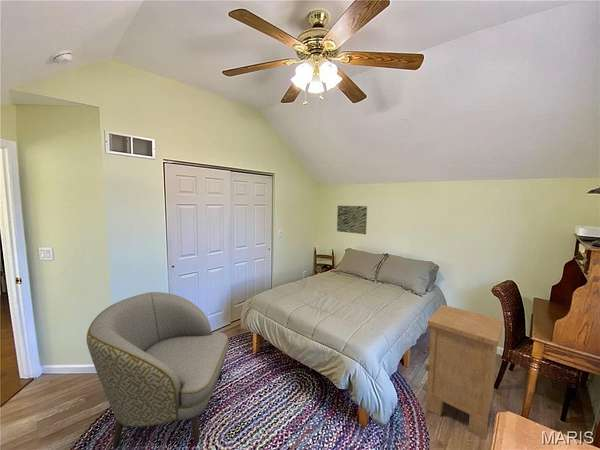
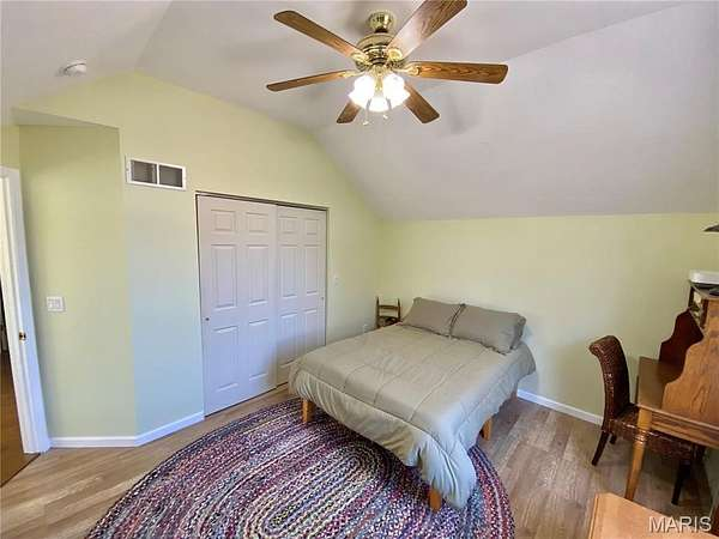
- wall art (351, 219)
- armchair (166, 356)
- nightstand (458, 363)
